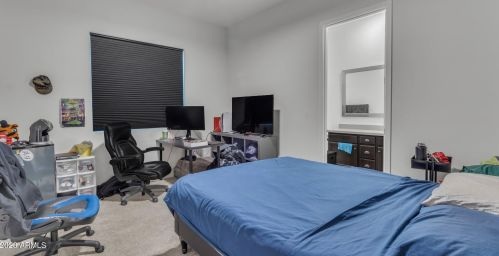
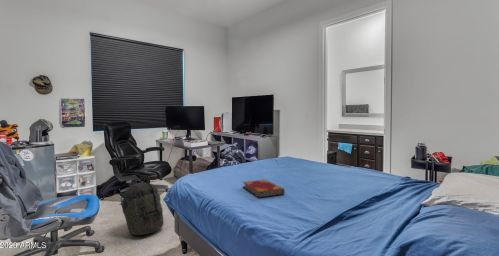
+ backpack (144, 207)
+ hardback book (262, 187)
